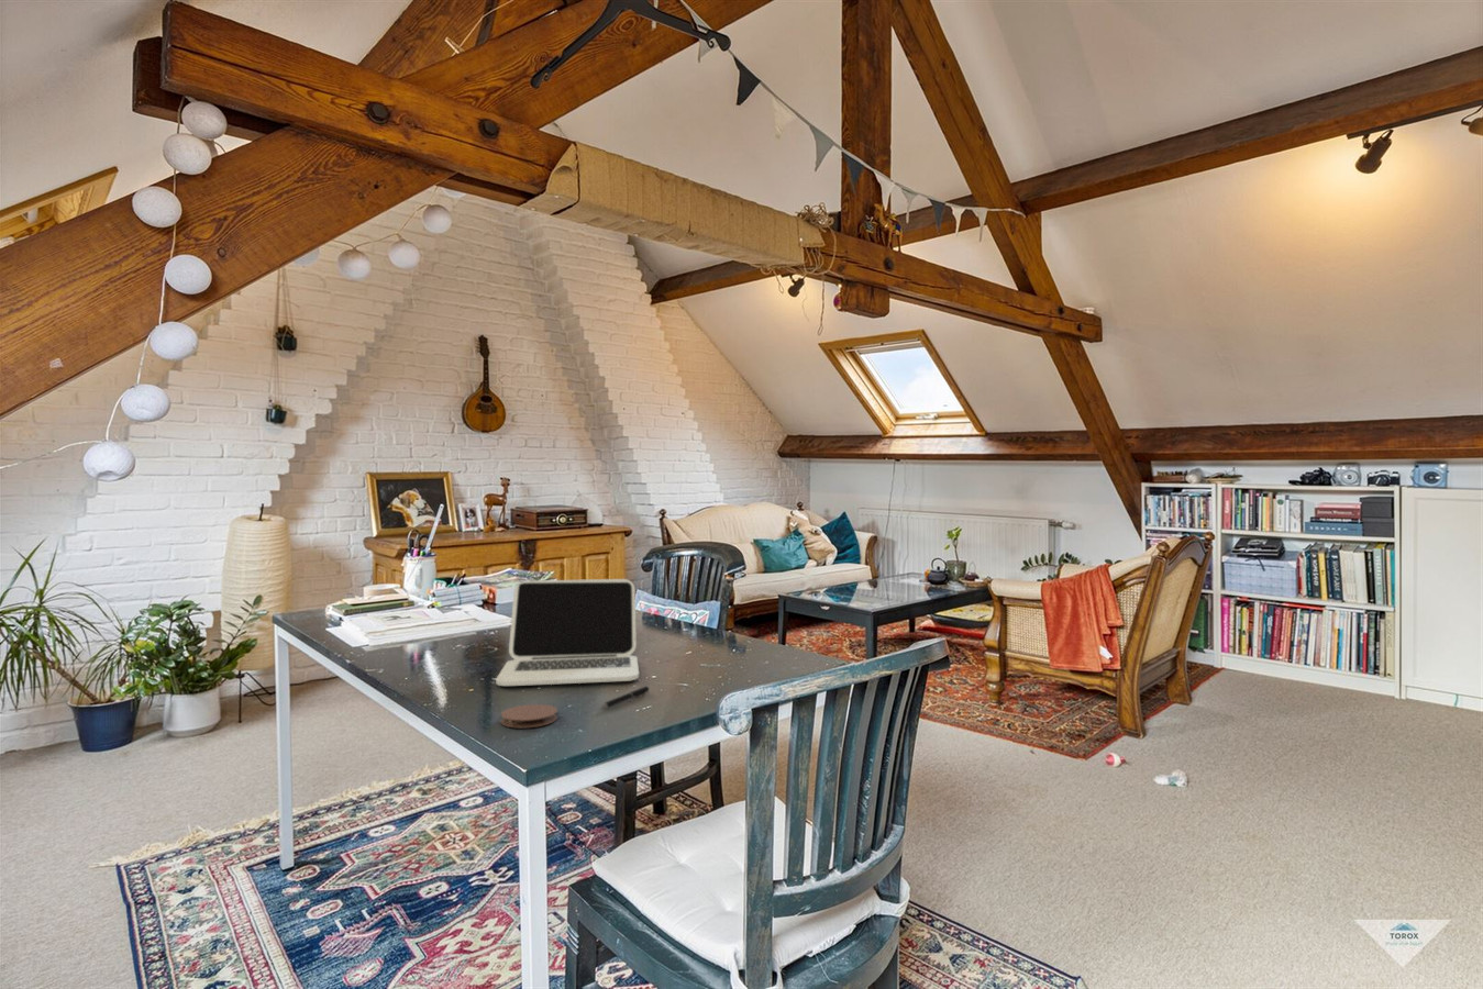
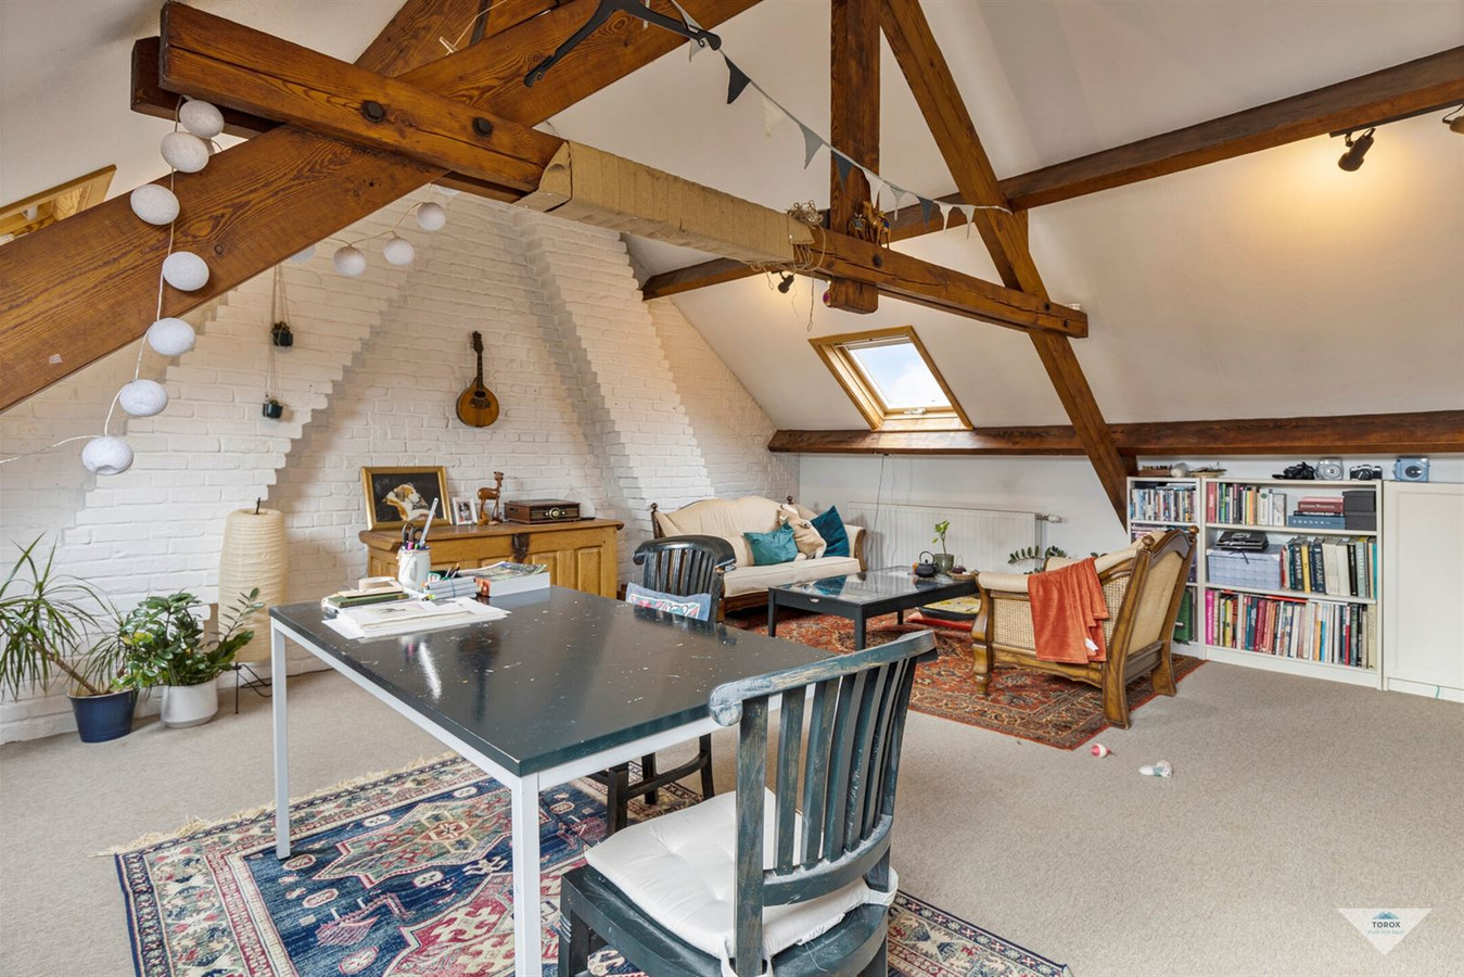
- coaster (529, 715)
- pen (624, 696)
- laptop (572, 626)
